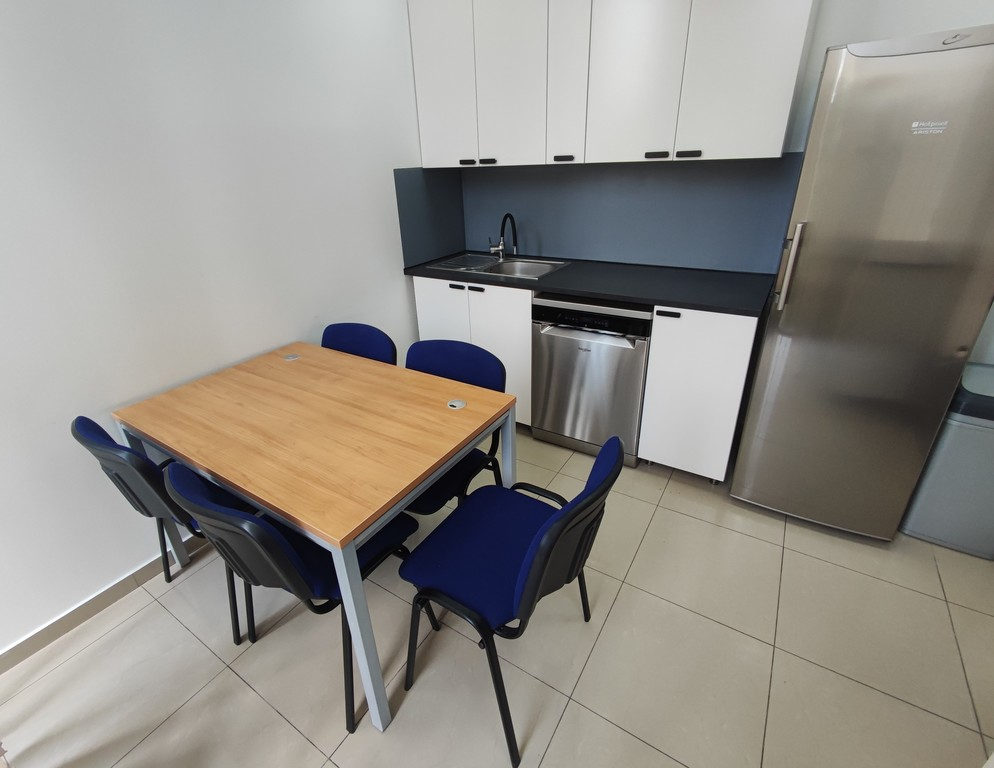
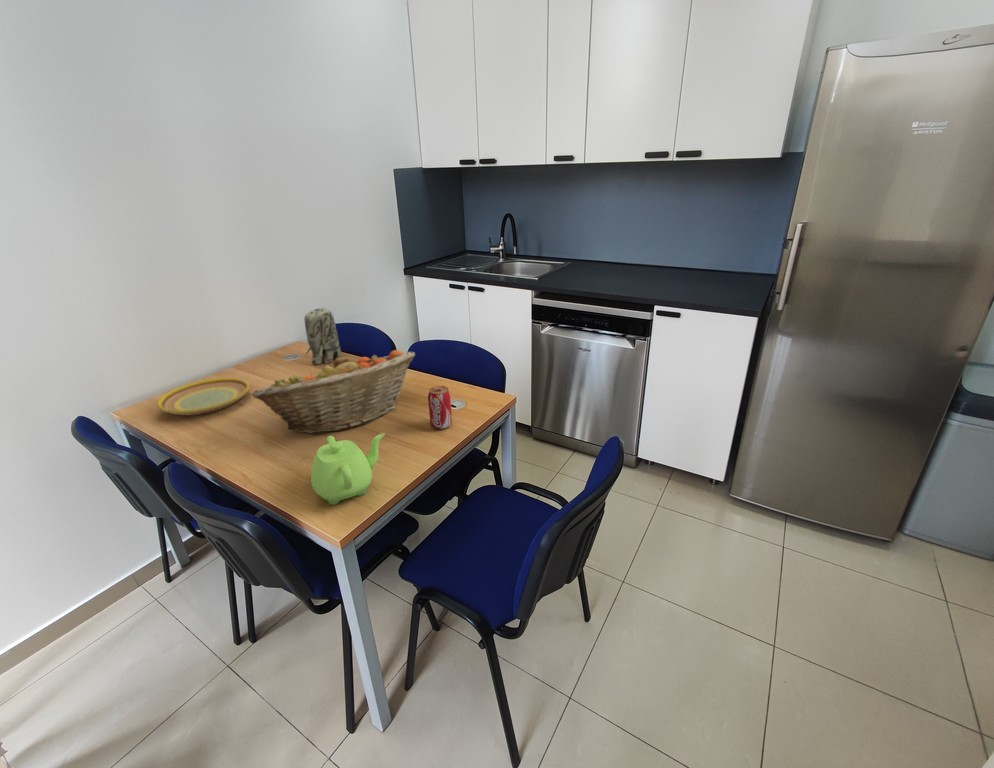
+ beverage can (440, 407)
+ plate (206, 397)
+ toy elephant (320, 335)
+ teapot (350, 464)
+ fruit basket (340, 384)
